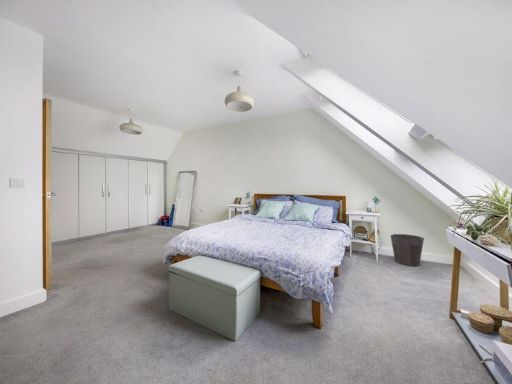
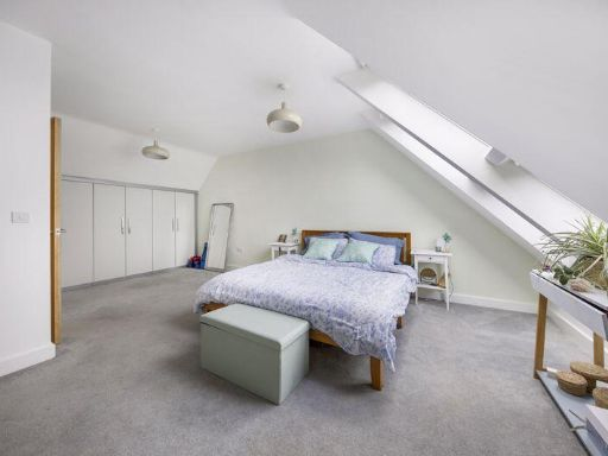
- waste bin (406, 249)
